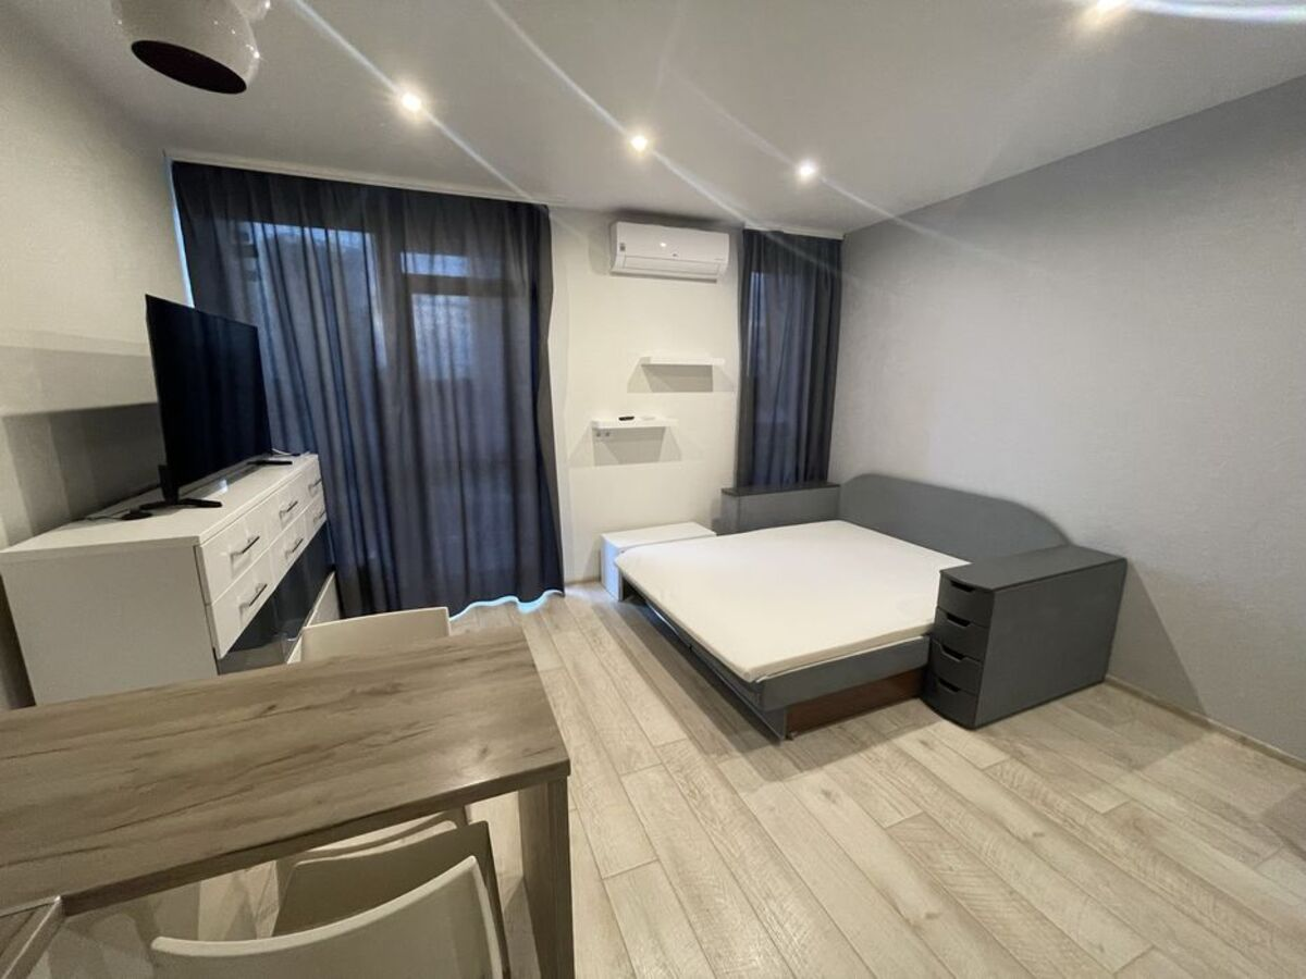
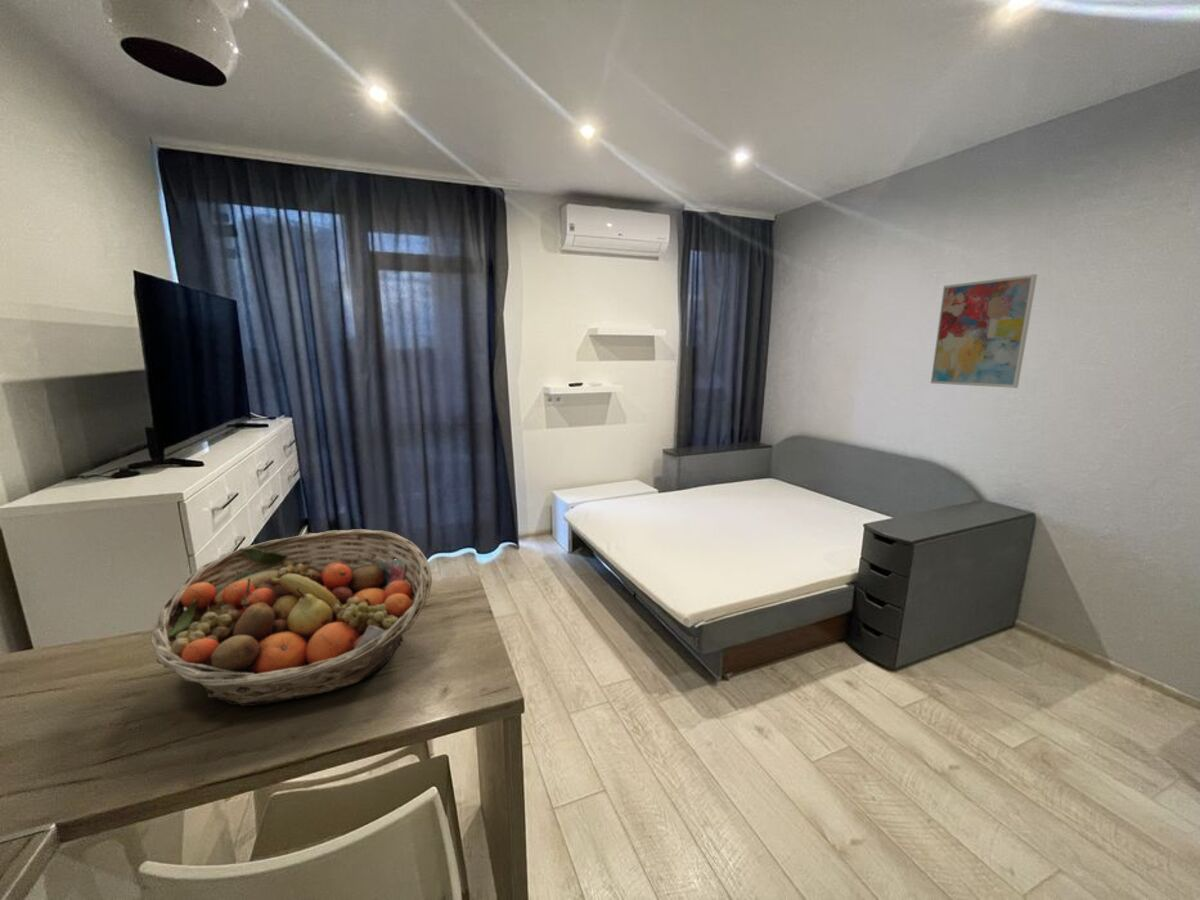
+ wall art (978, 334)
+ fruit basket (307, 608)
